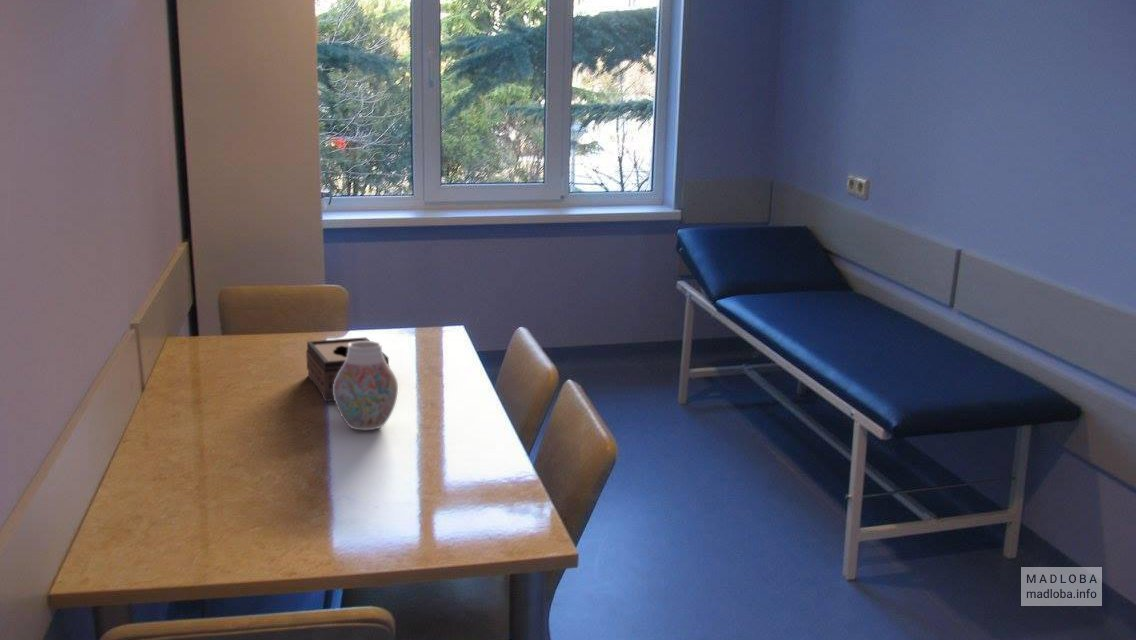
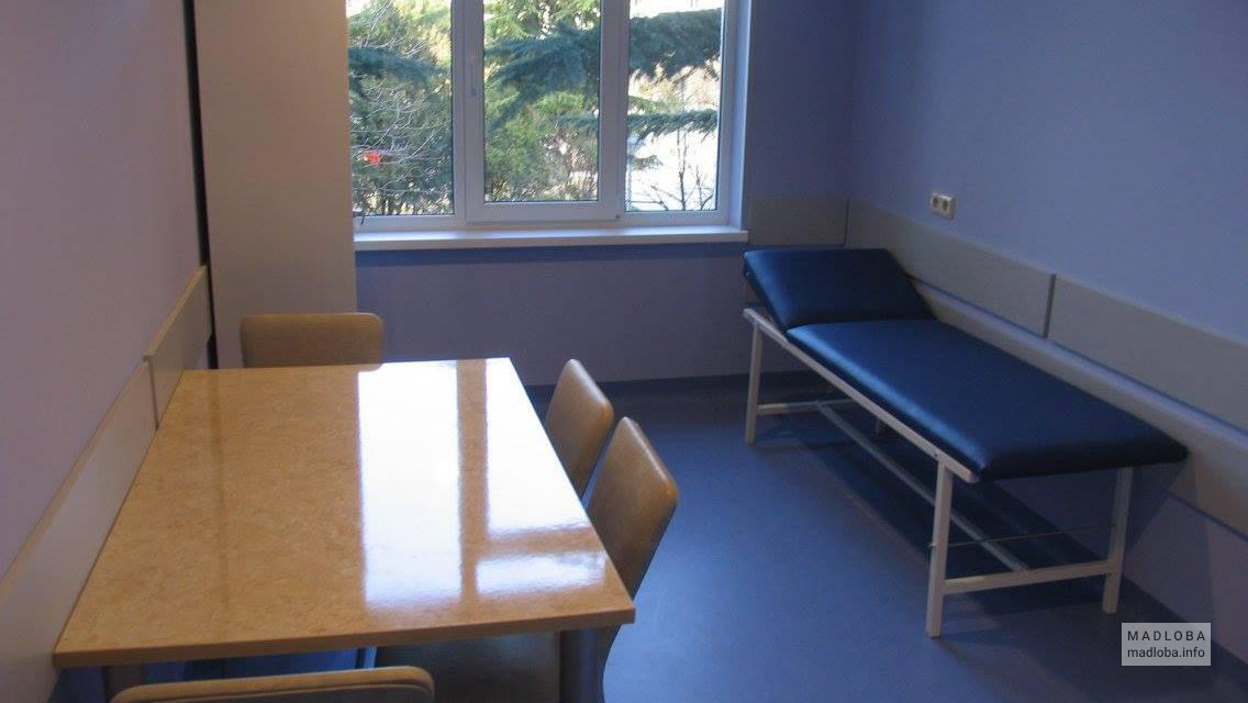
- vase (365, 386)
- tissue box (342, 365)
